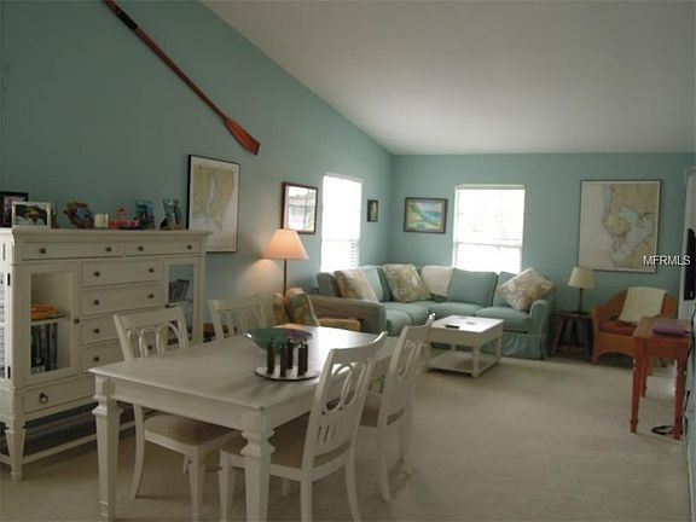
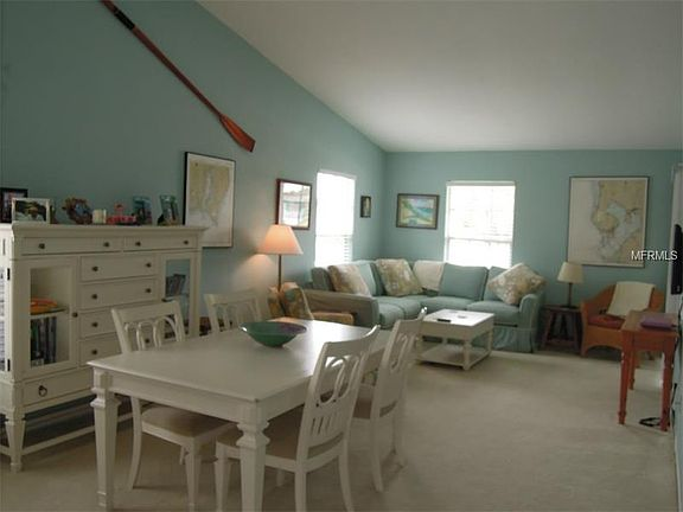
- candle (283, 355)
